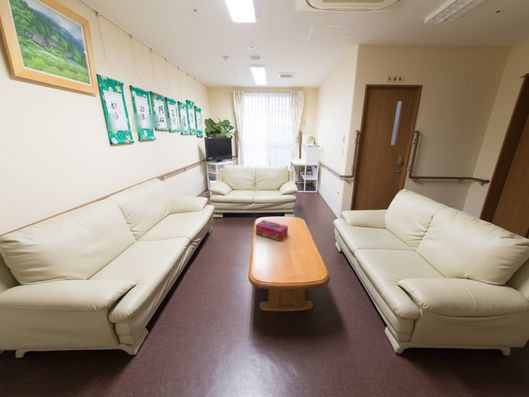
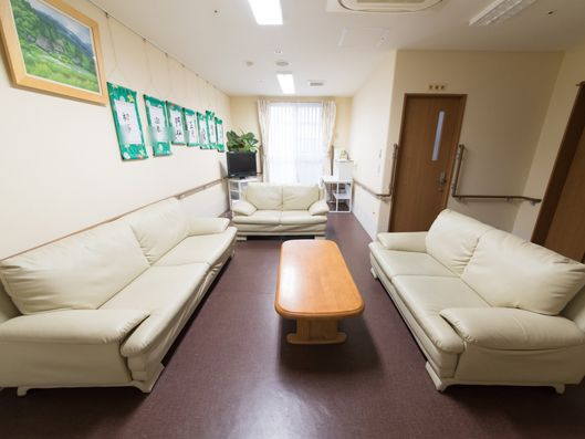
- tissue box (271, 229)
